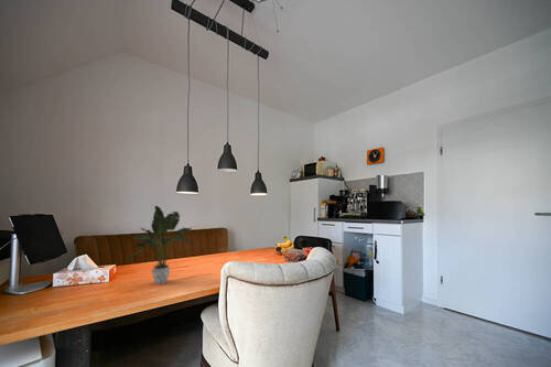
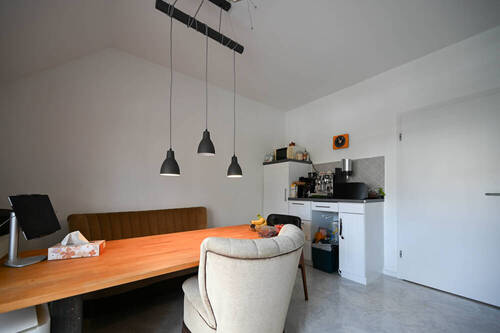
- potted plant (163, 242)
